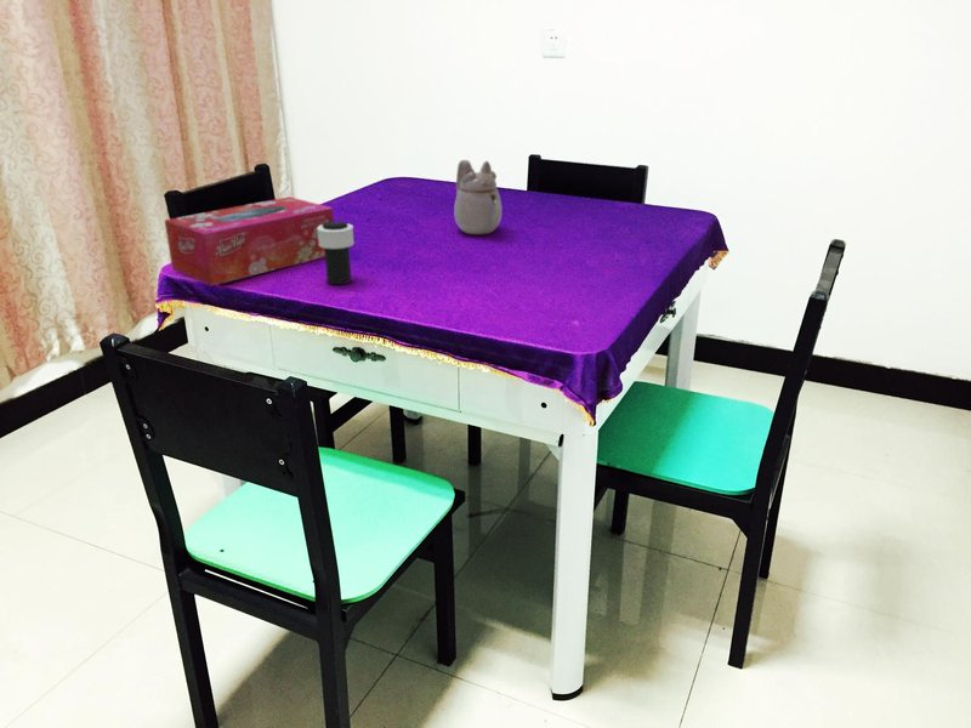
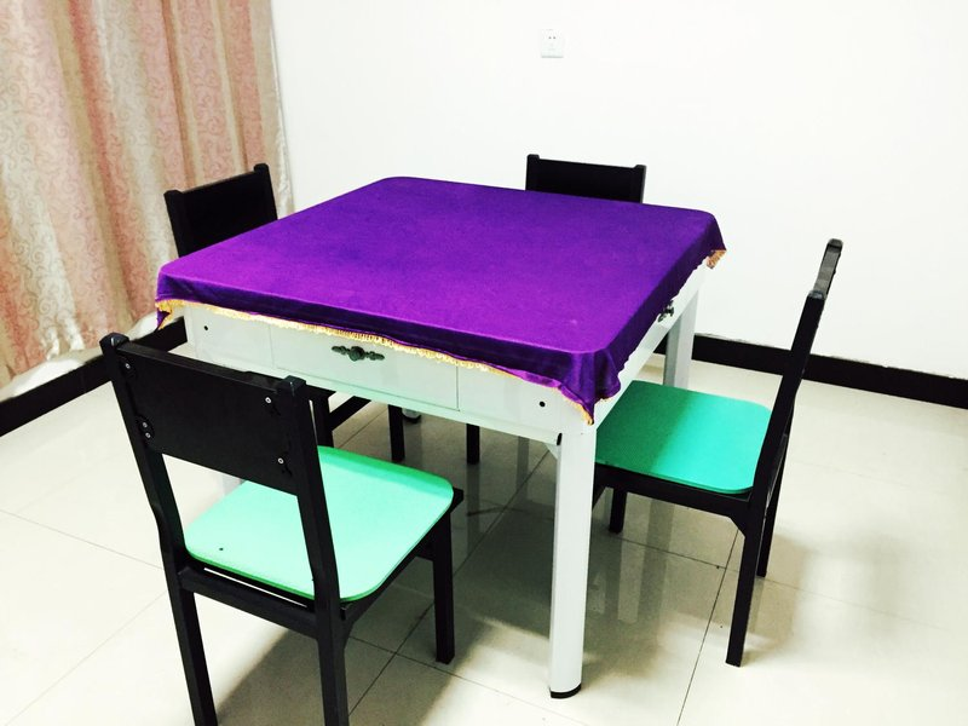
- teapot (476, 195)
- cup (336, 252)
- tissue box (254, 238)
